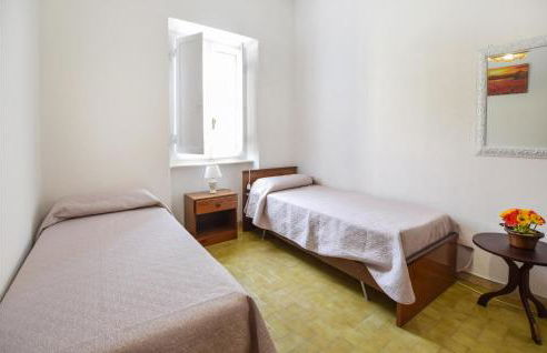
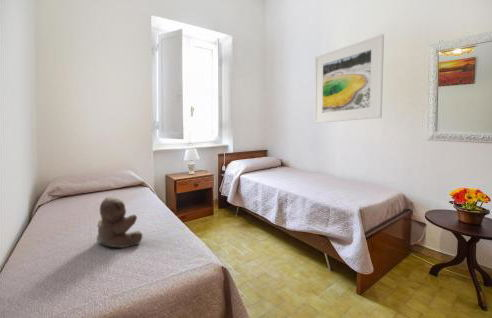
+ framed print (344, 84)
+ teddy bear (120, 218)
